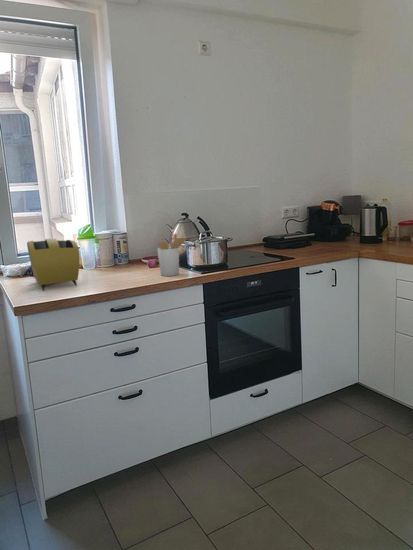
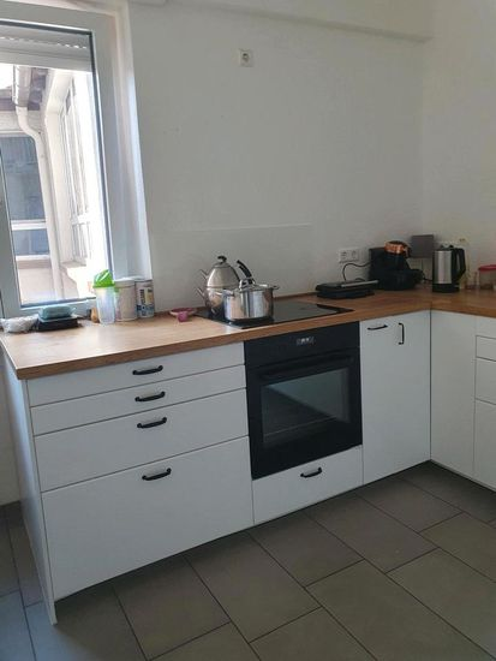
- utensil holder (173, 254)
- toaster (53, 260)
